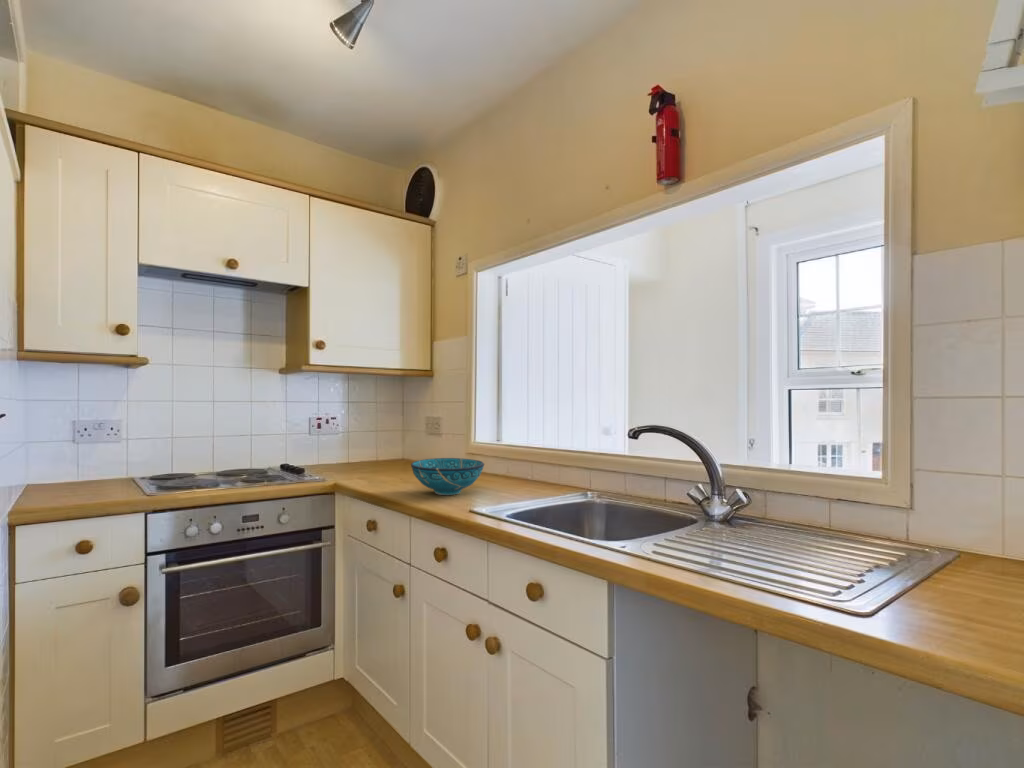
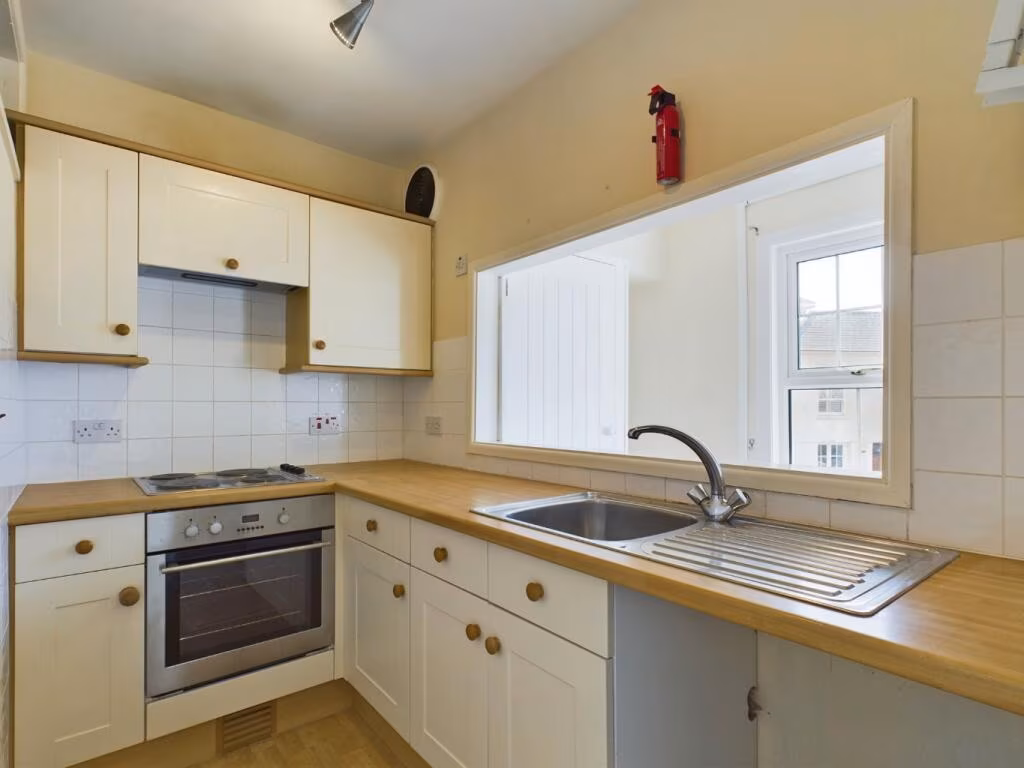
- bowl (447, 477)
